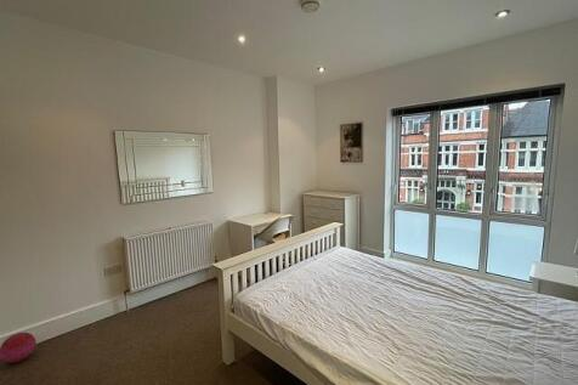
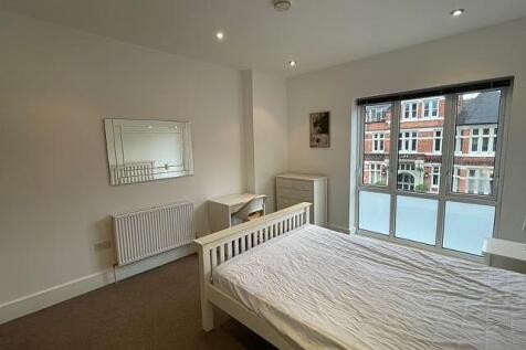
- ball (17, 346)
